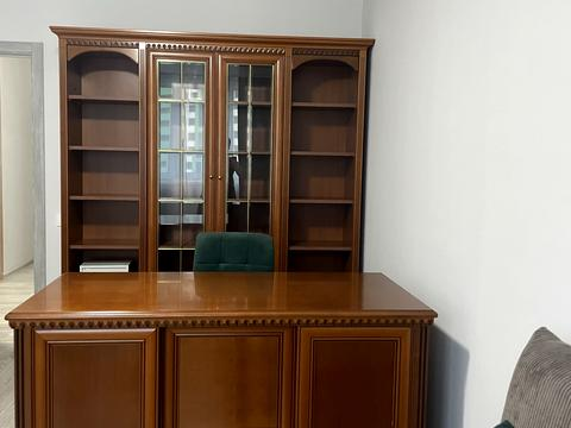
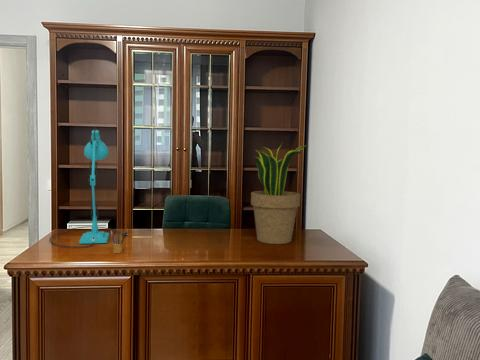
+ potted plant (278, 191)
+ desk lamp (90, 182)
+ pencil box (118, 240)
